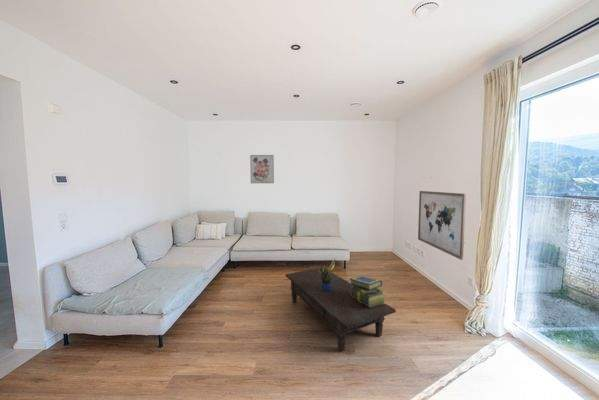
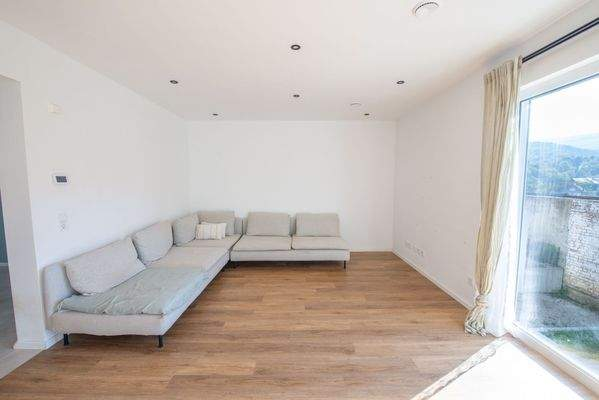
- wall art (262, 169)
- coffee table (331, 302)
- stack of books (365, 289)
- wall art (438, 220)
- potted plant (327, 273)
